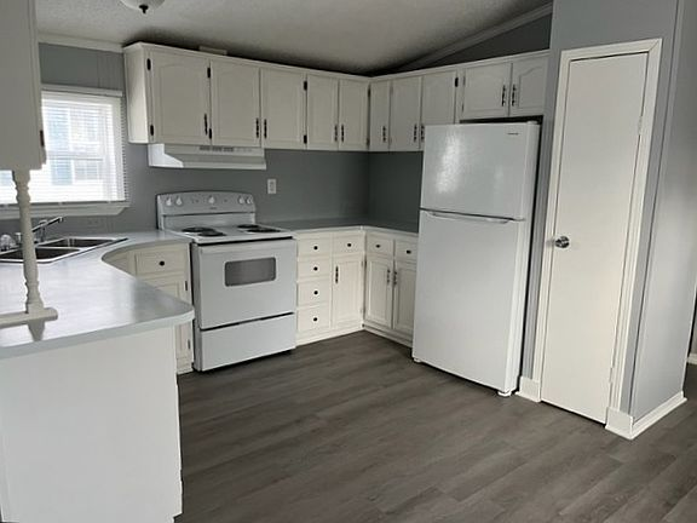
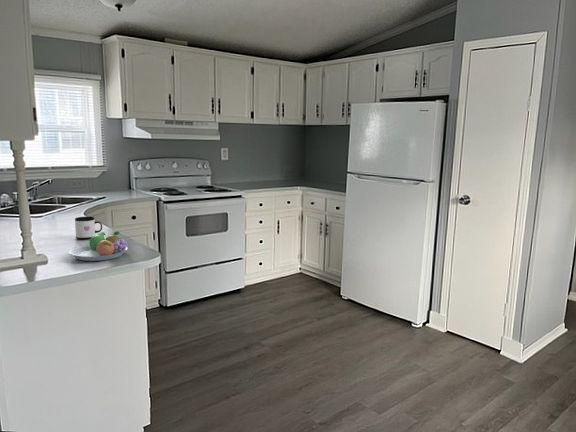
+ fruit bowl (100, 244)
+ mug (89, 227)
